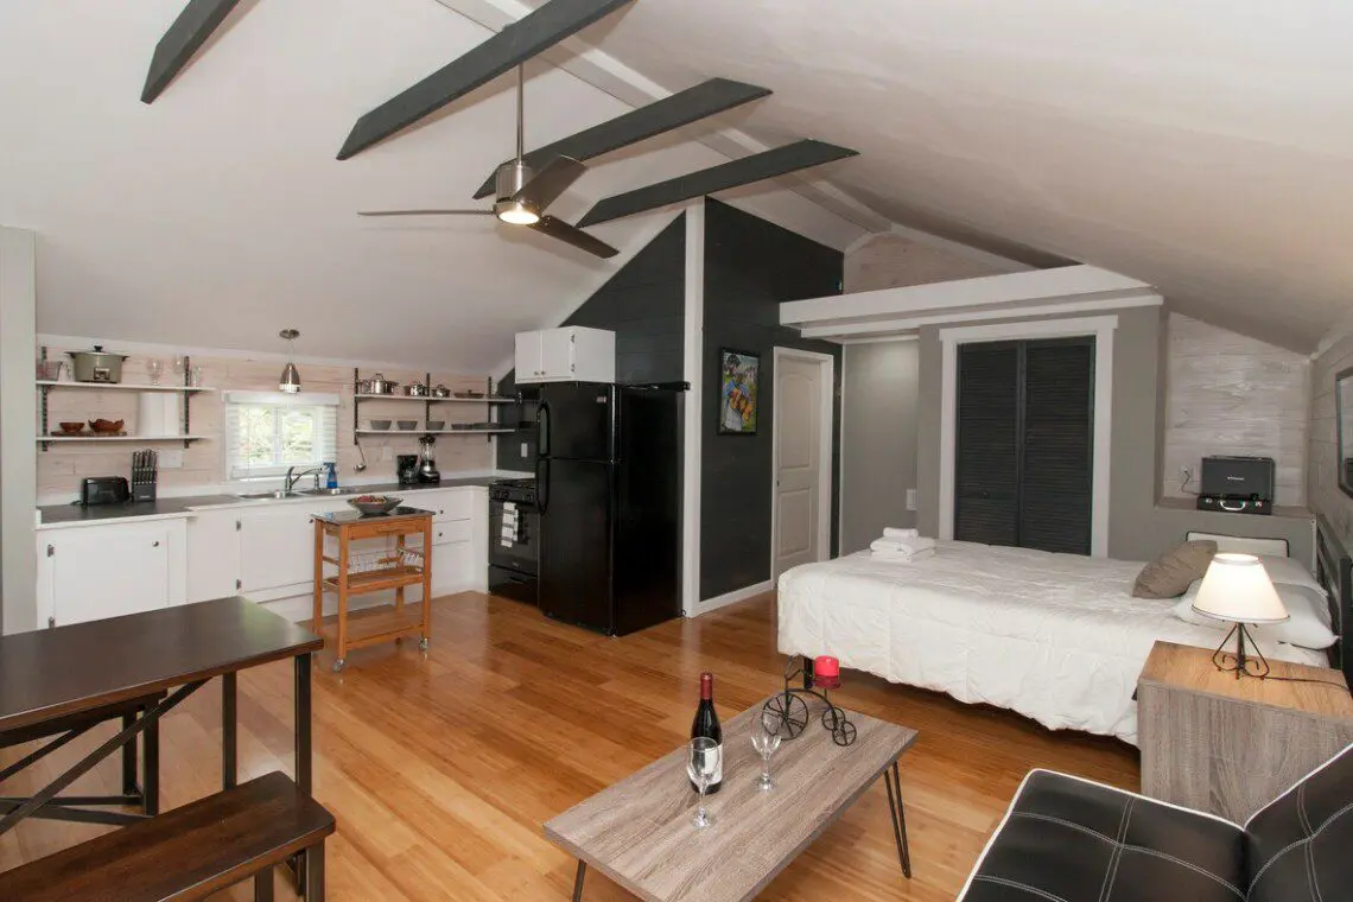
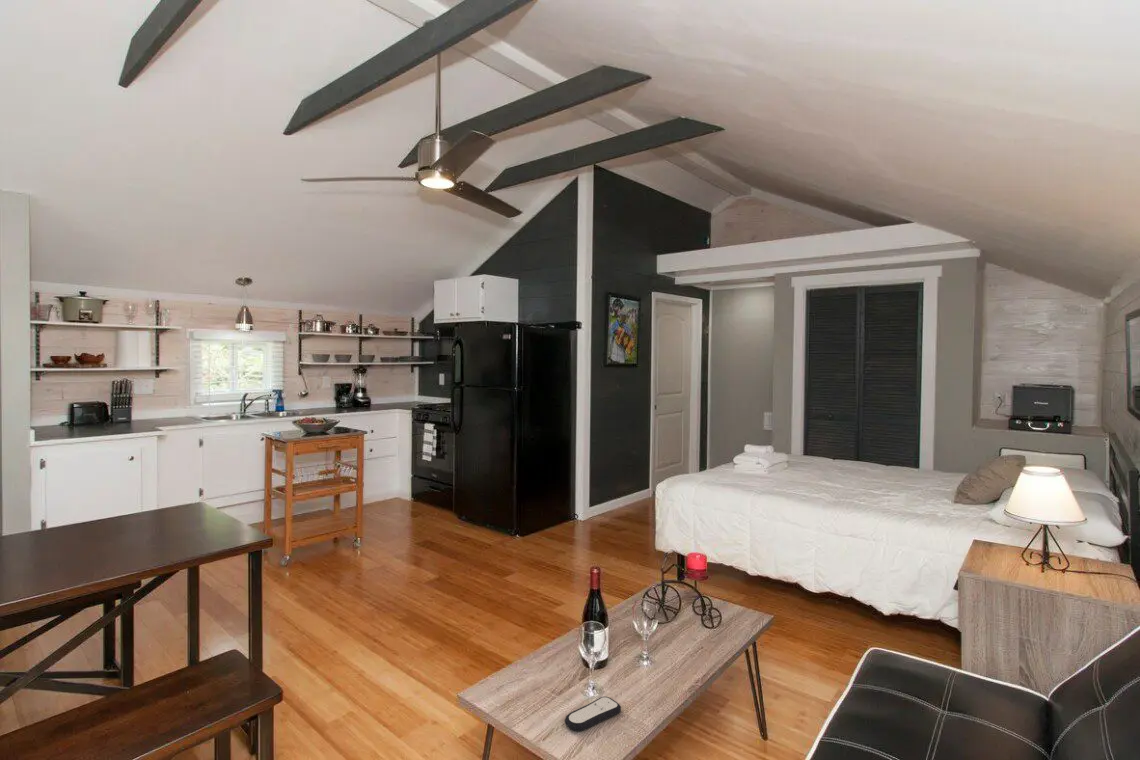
+ remote control (592, 713)
